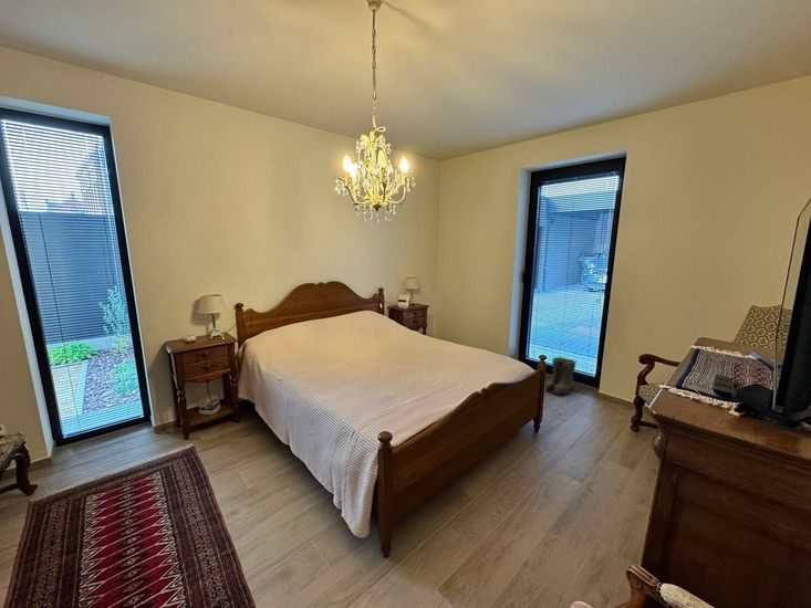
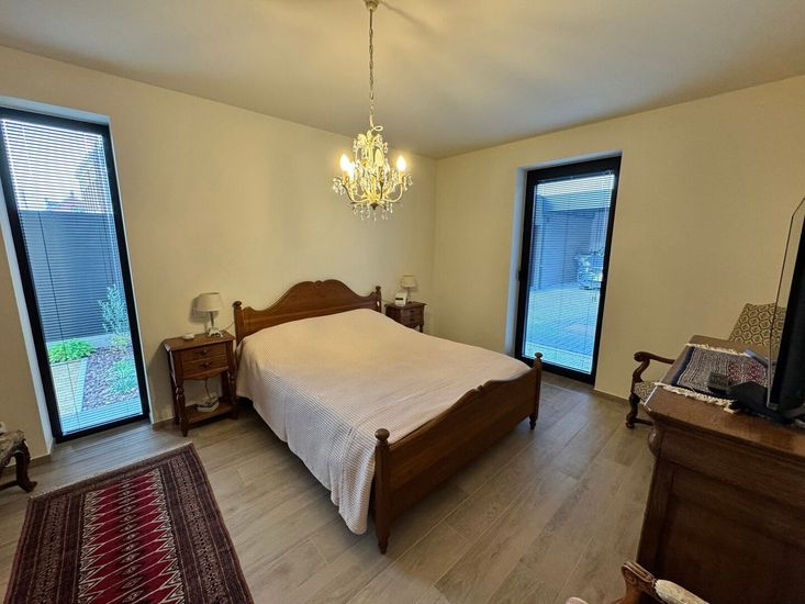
- boots (559, 375)
